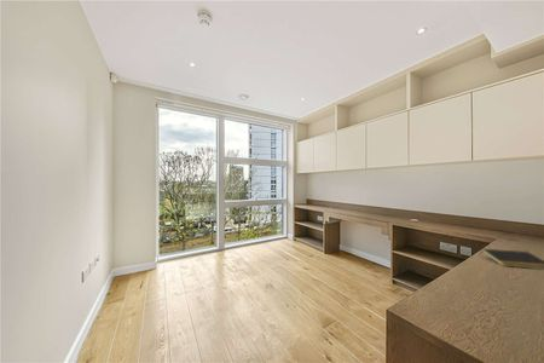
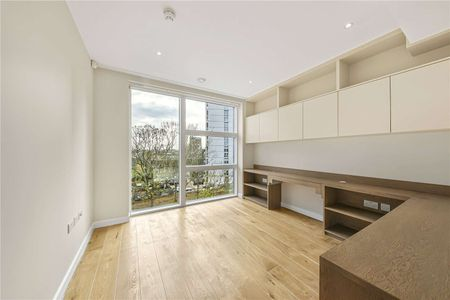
- notepad (515, 258)
